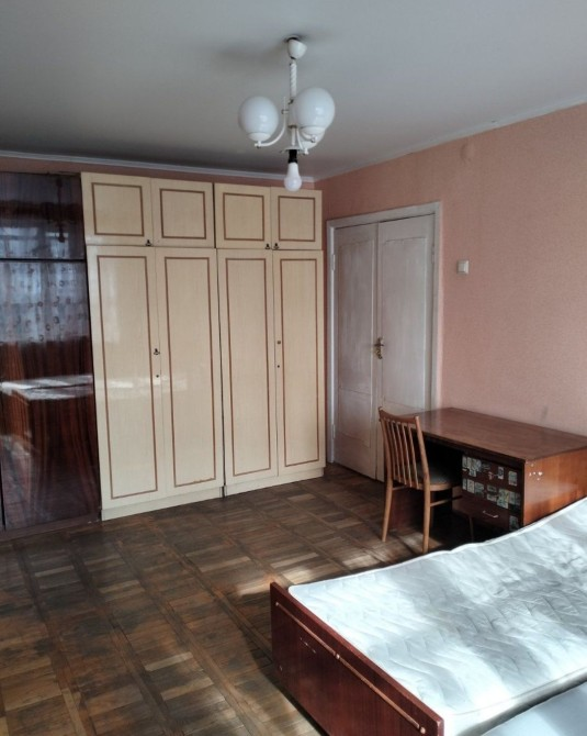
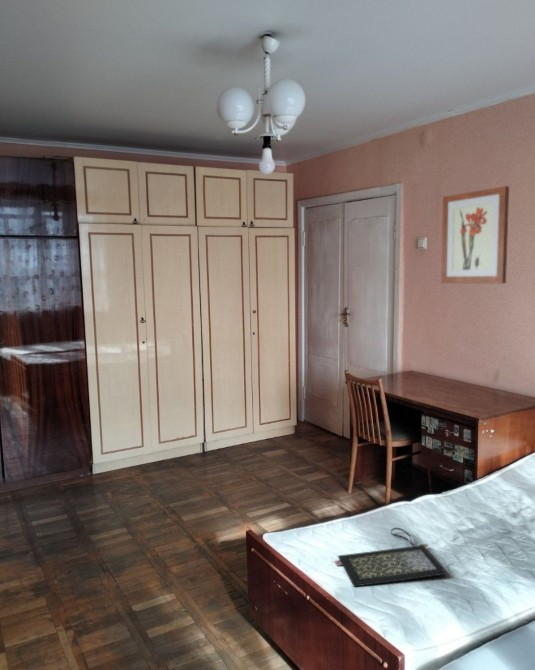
+ wall art (472, 238)
+ clutch bag (394, 562)
